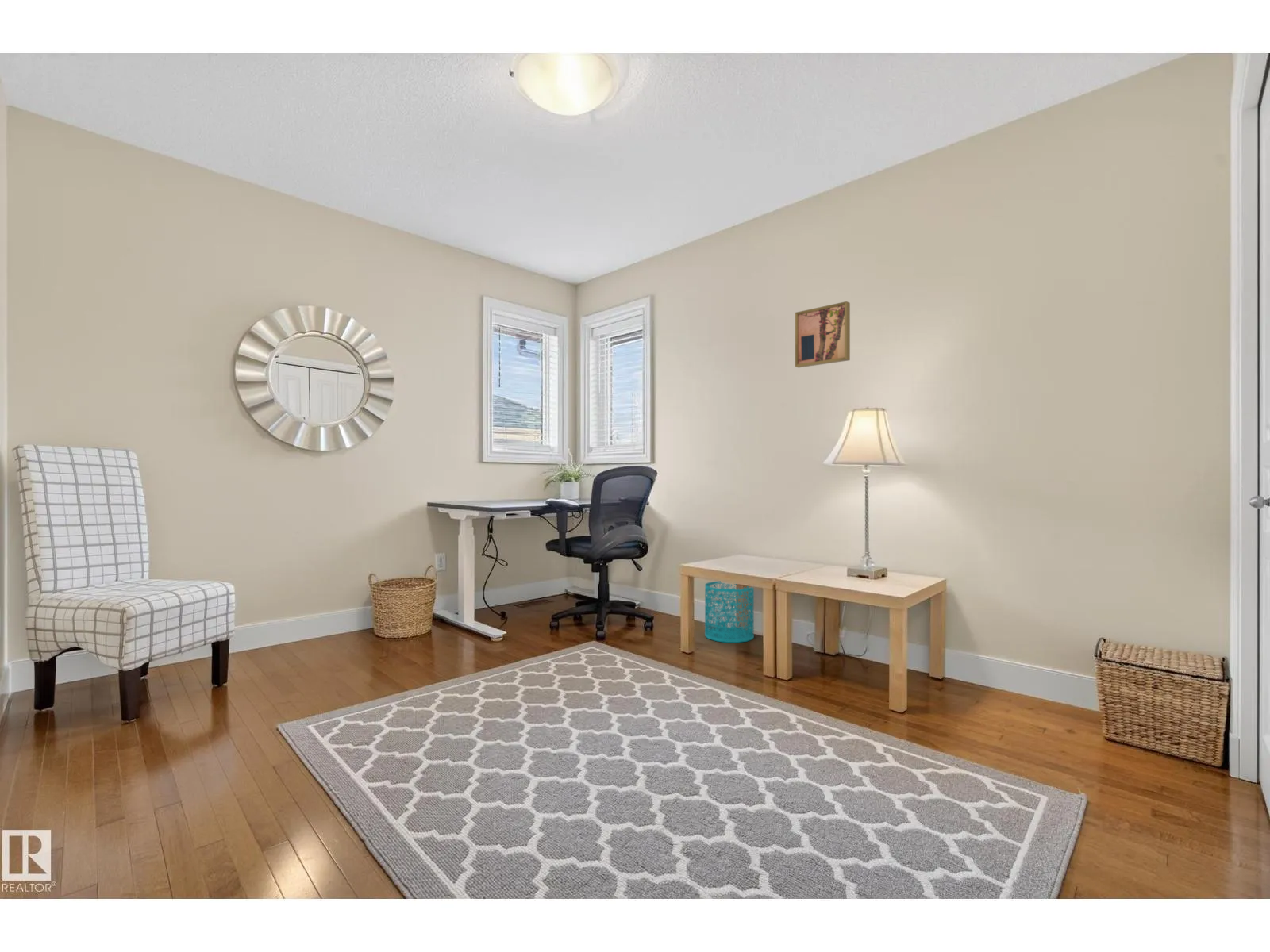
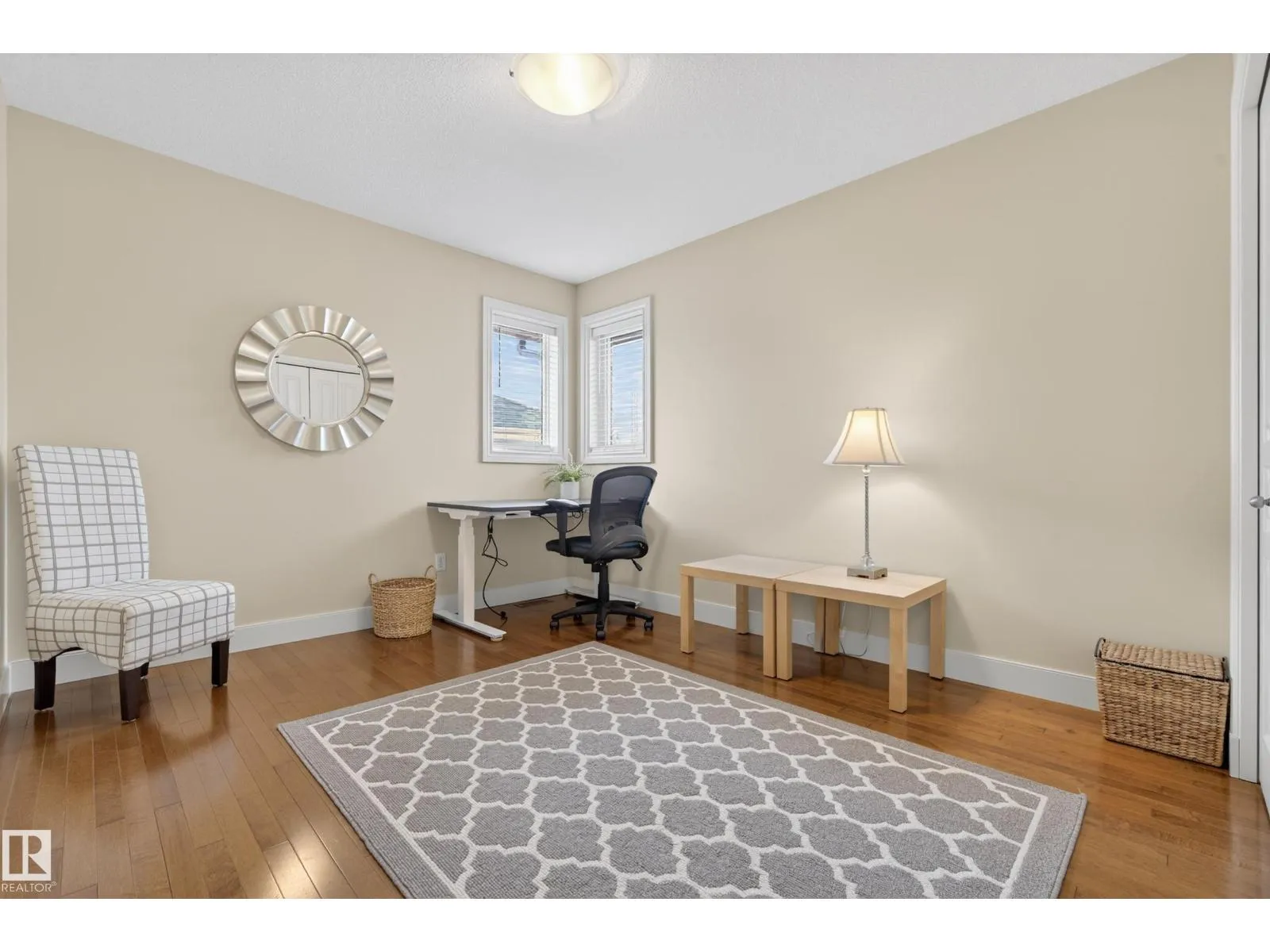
- wastebasket (729, 610)
- wall art (822, 336)
